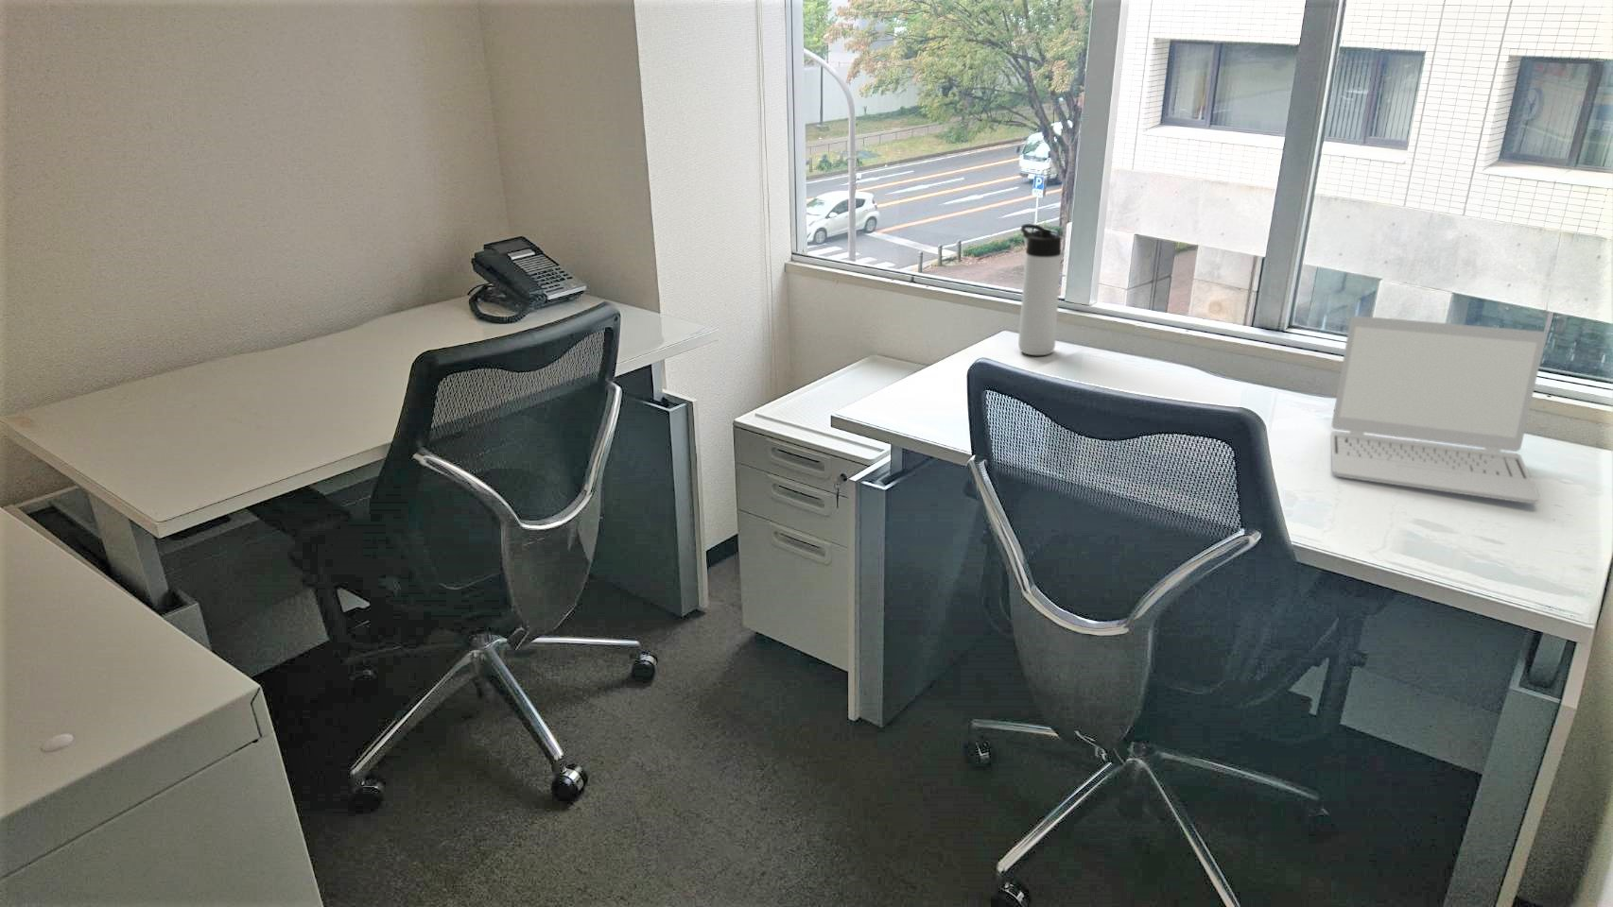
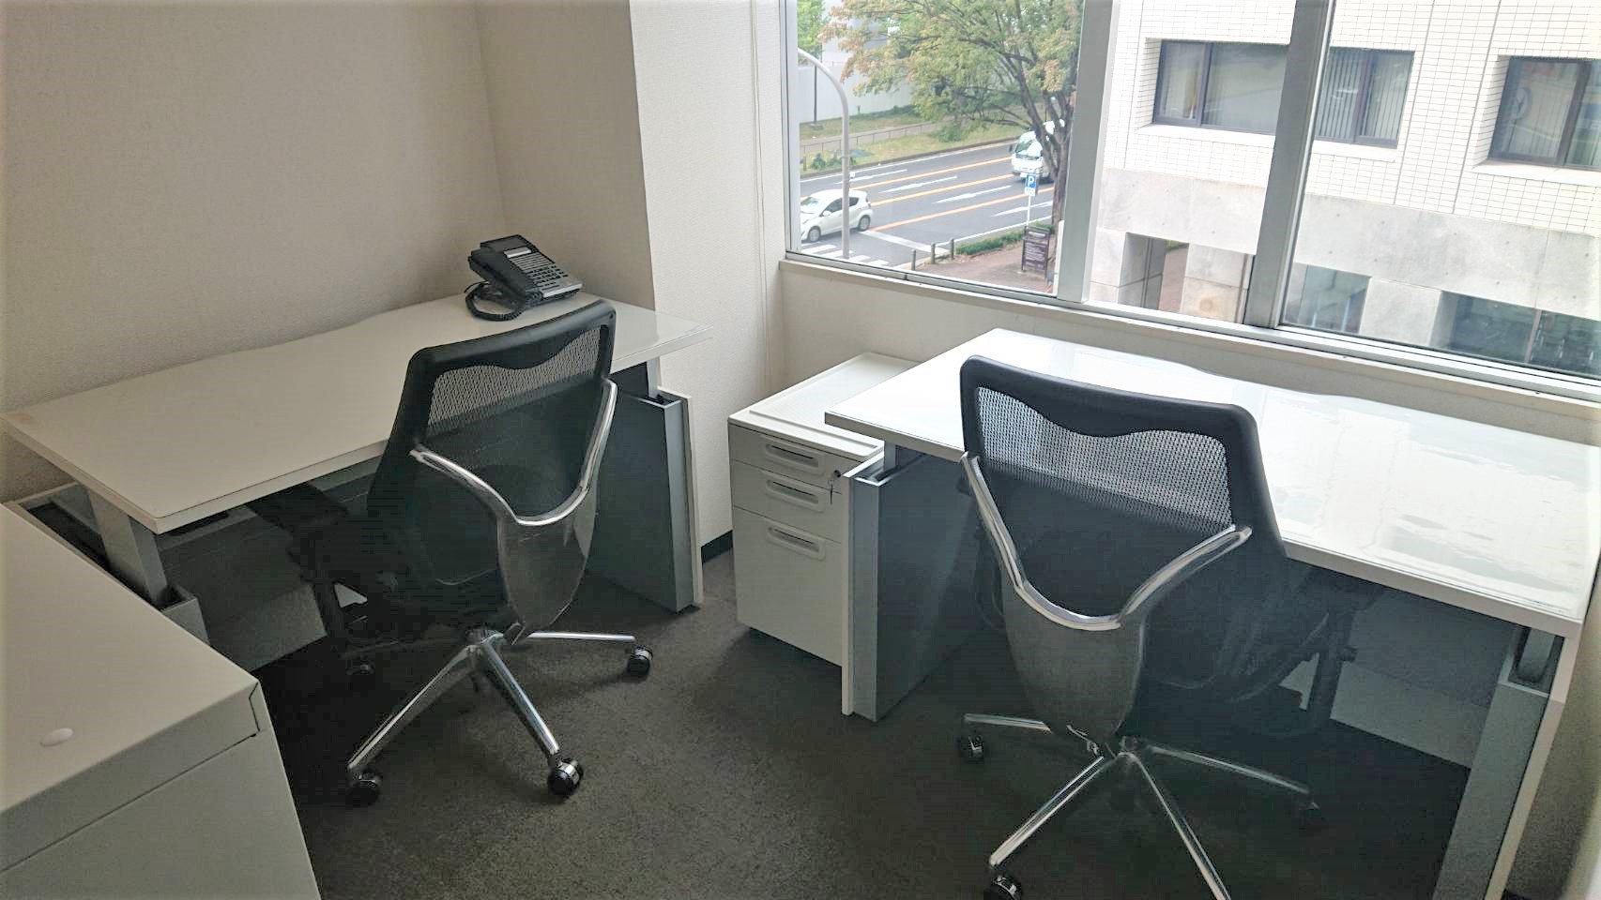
- laptop (1439, 403)
- thermos bottle (1036, 289)
